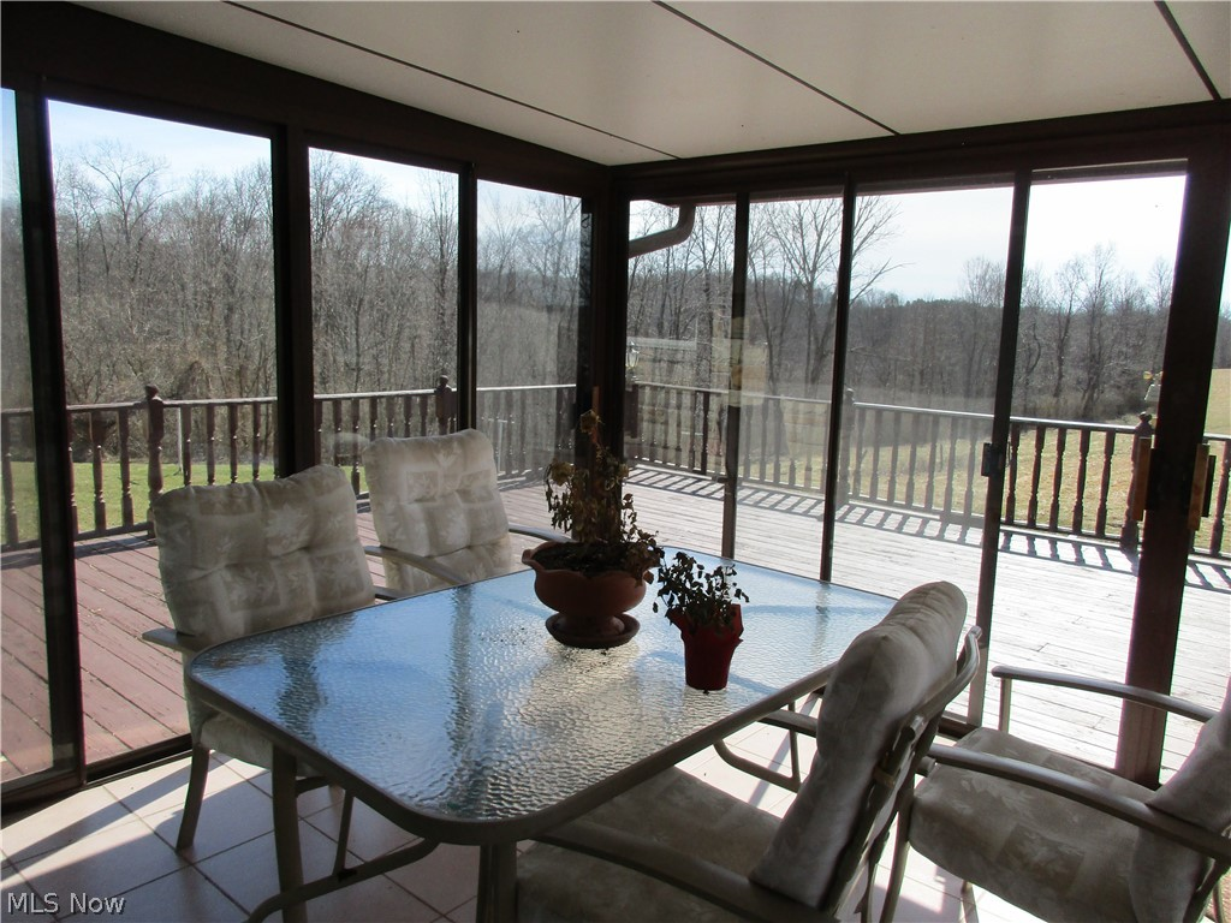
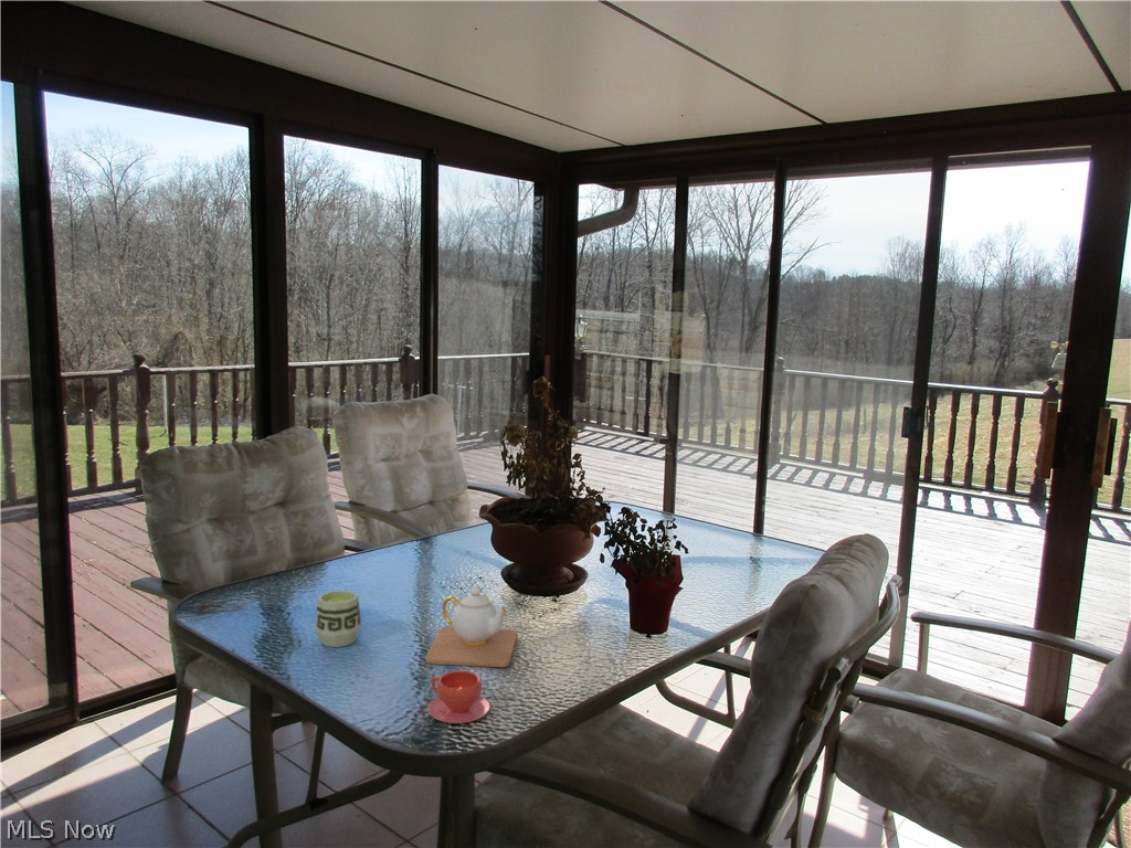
+ cup (338, 618)
+ teacup (457, 695)
+ teapot (473, 619)
